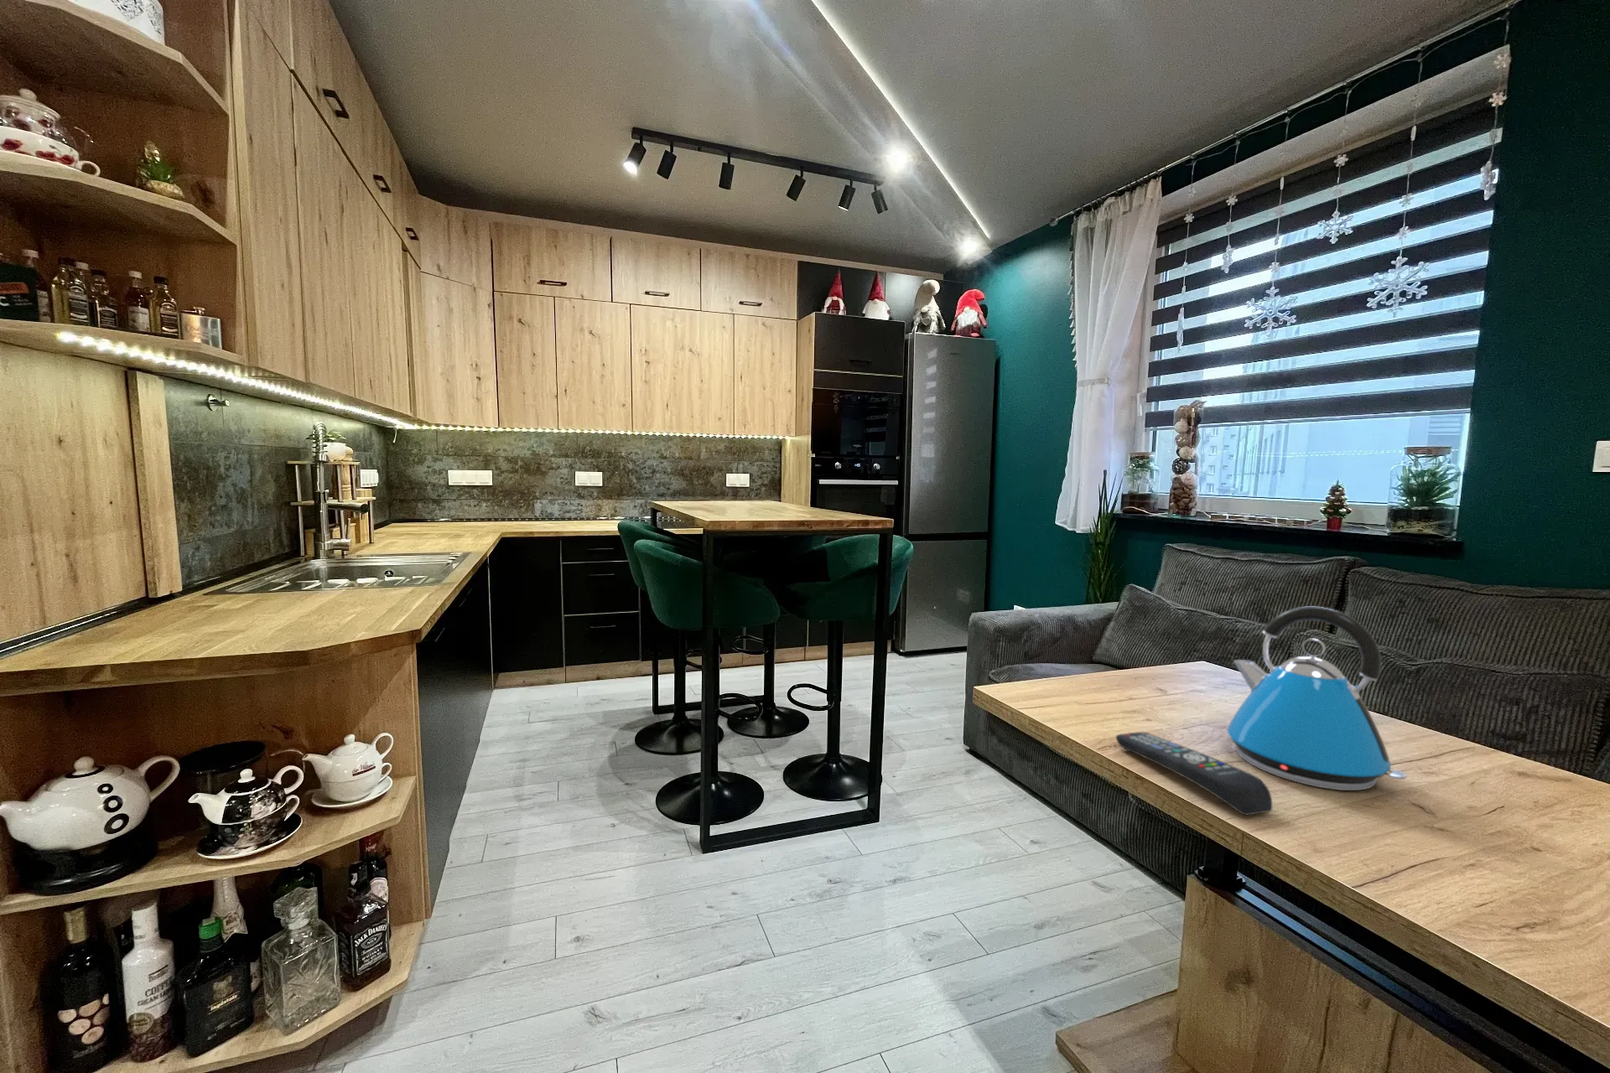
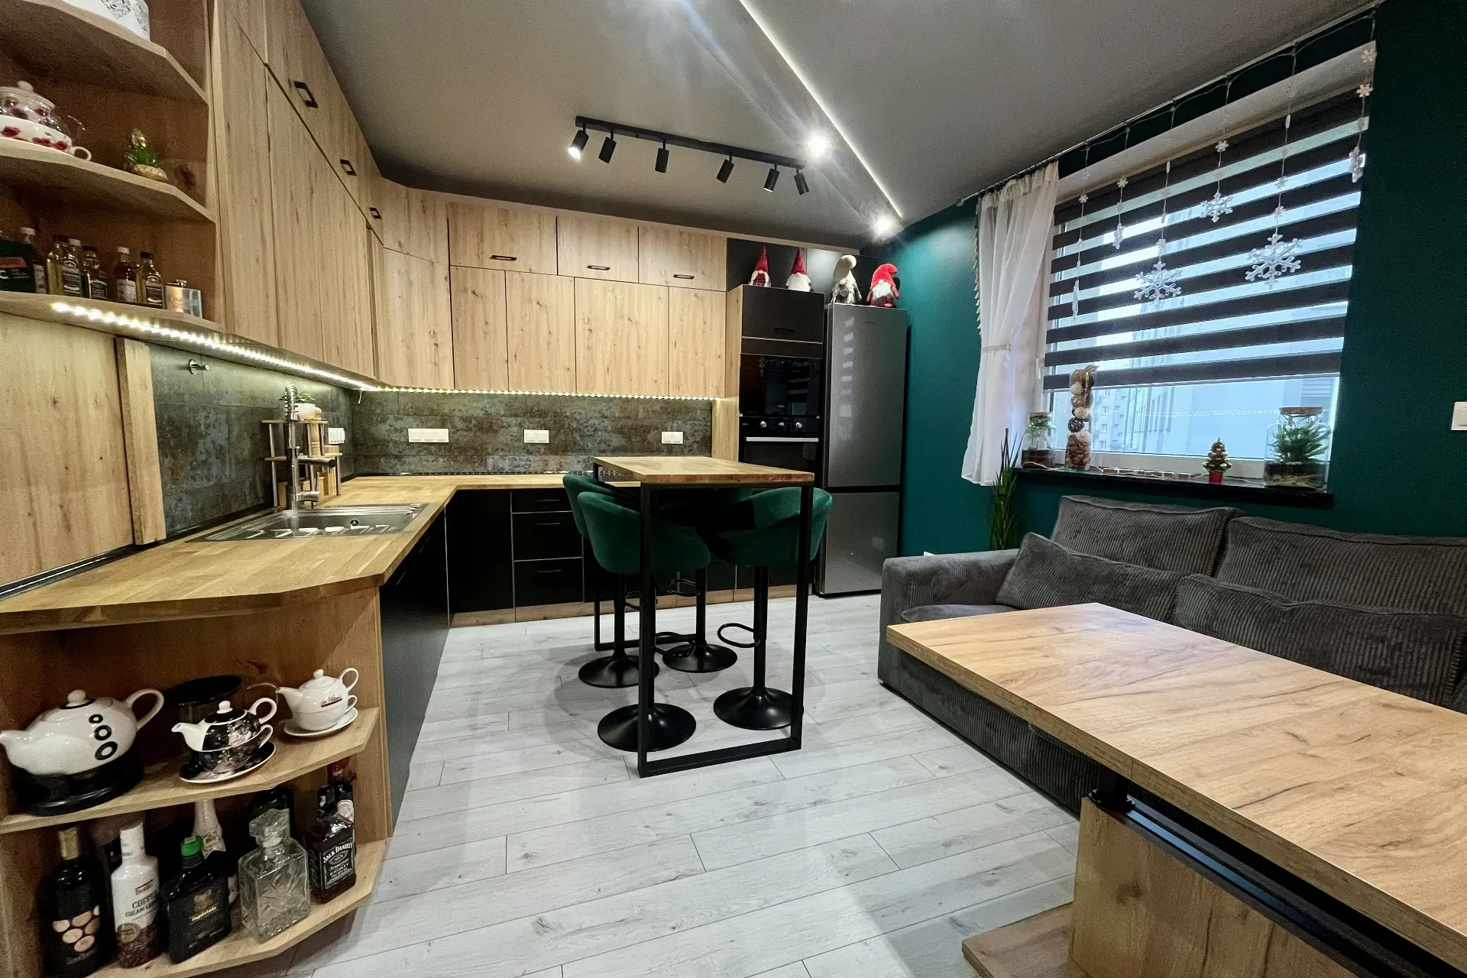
- kettle (1315, 687)
- remote control (1186, 764)
